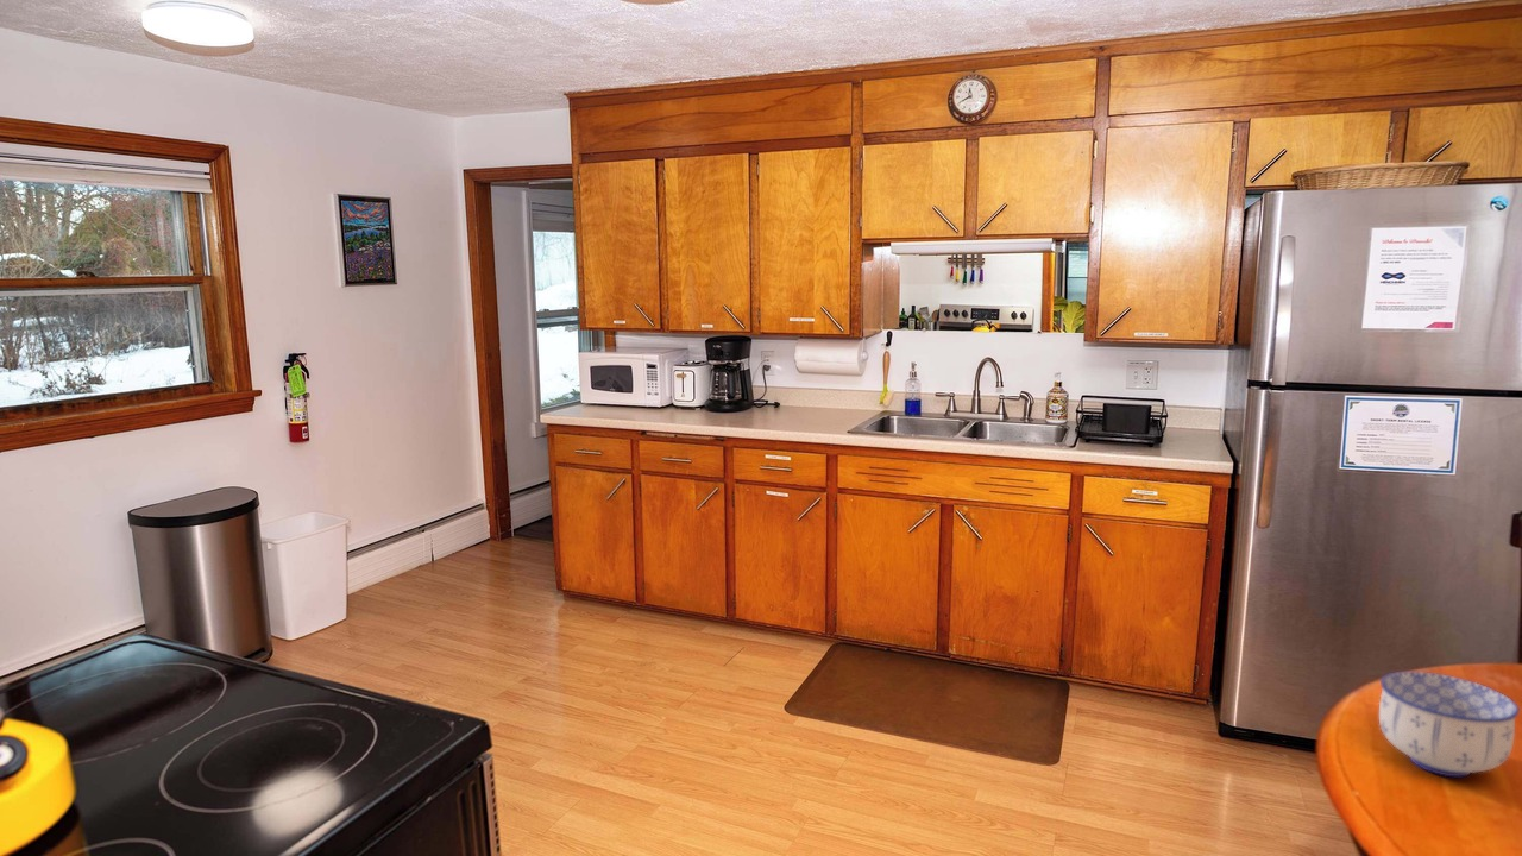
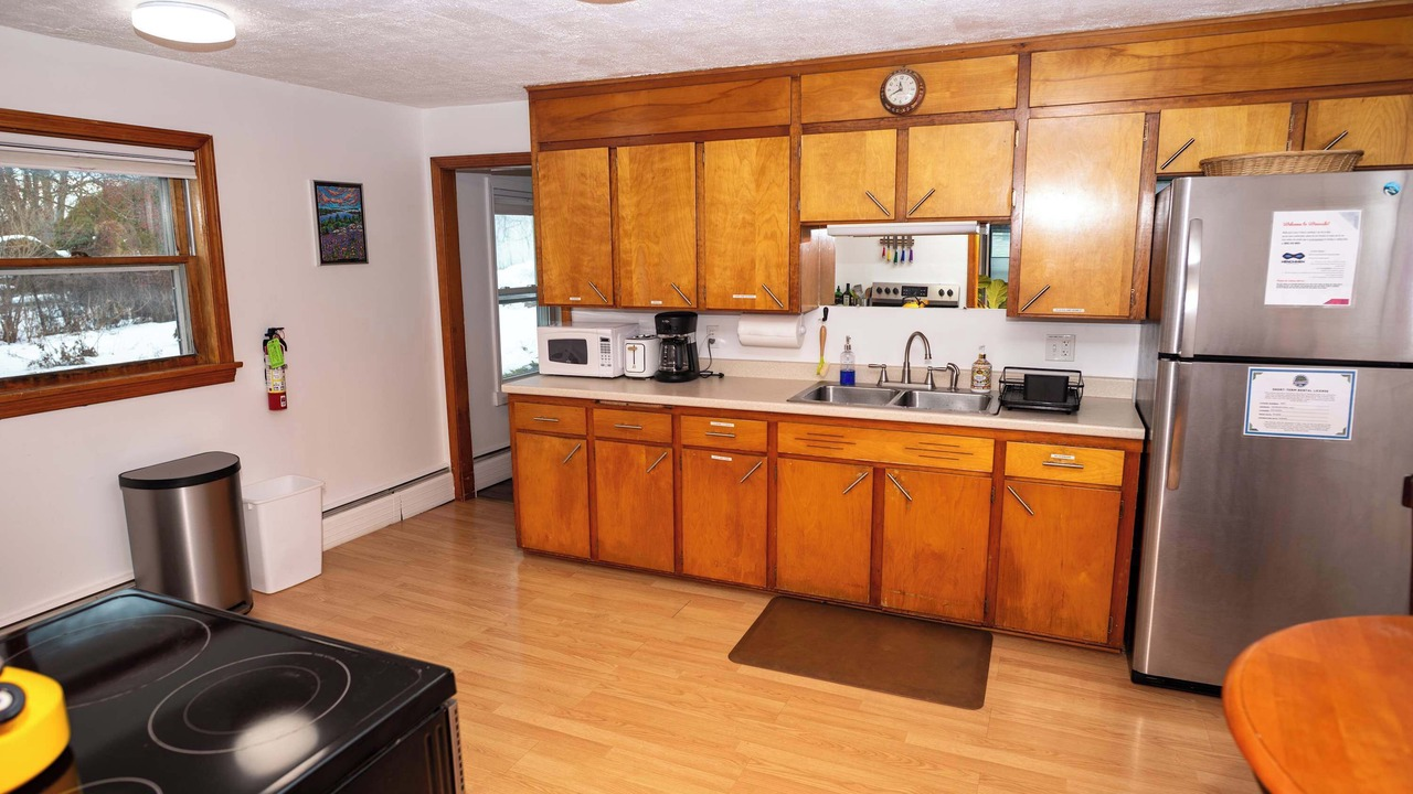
- bowl (1442, 729)
